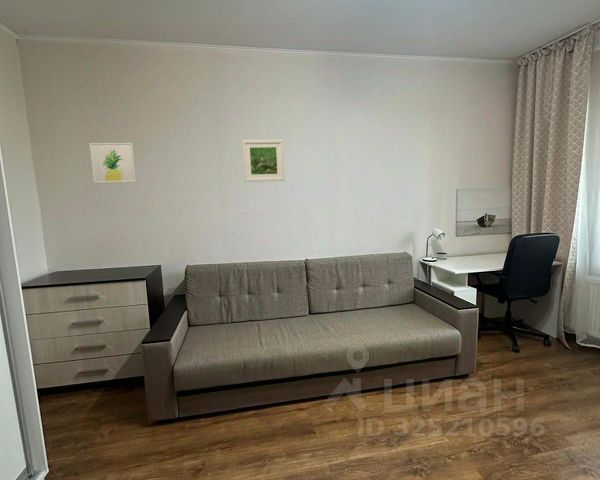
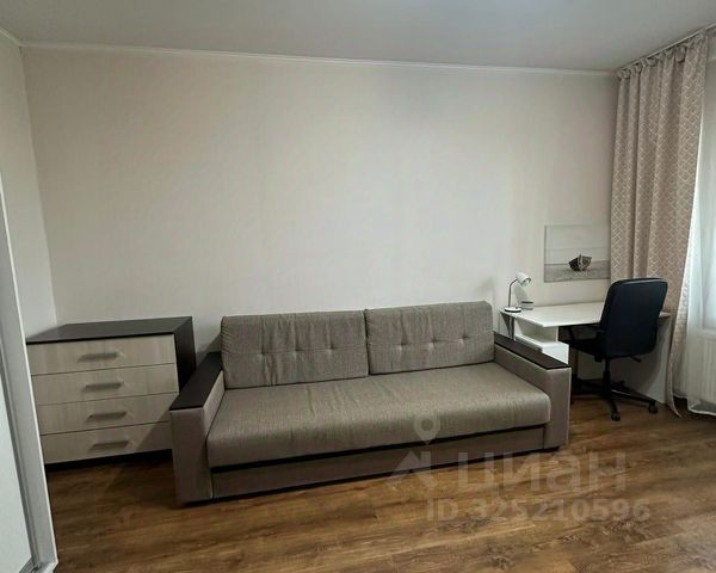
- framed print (263, 160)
- wall art (113, 162)
